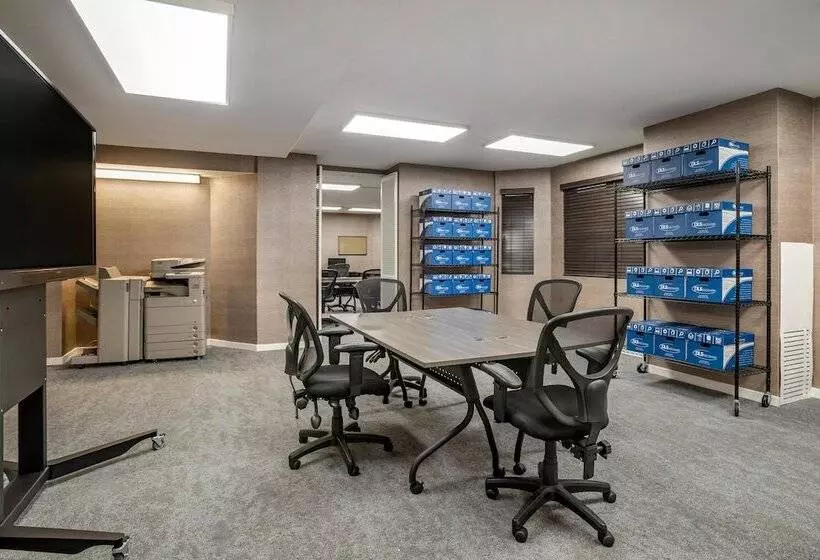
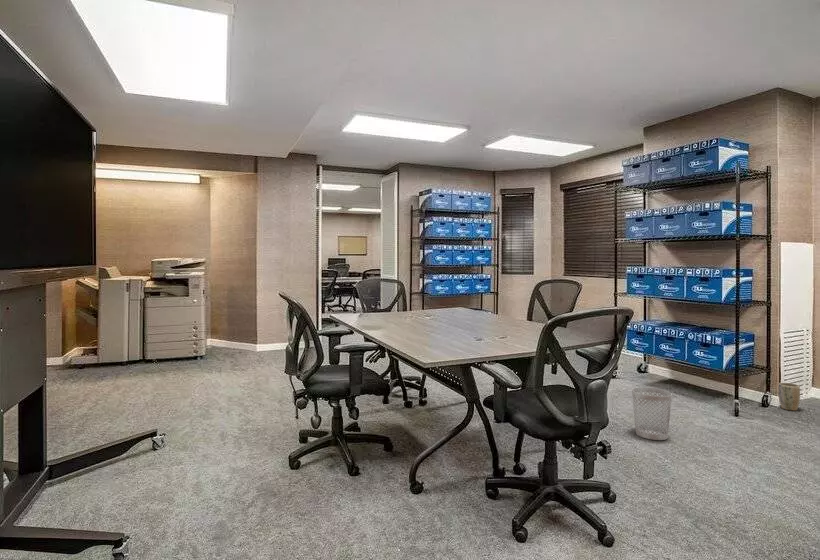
+ plant pot (789, 396)
+ wastebasket (651, 413)
